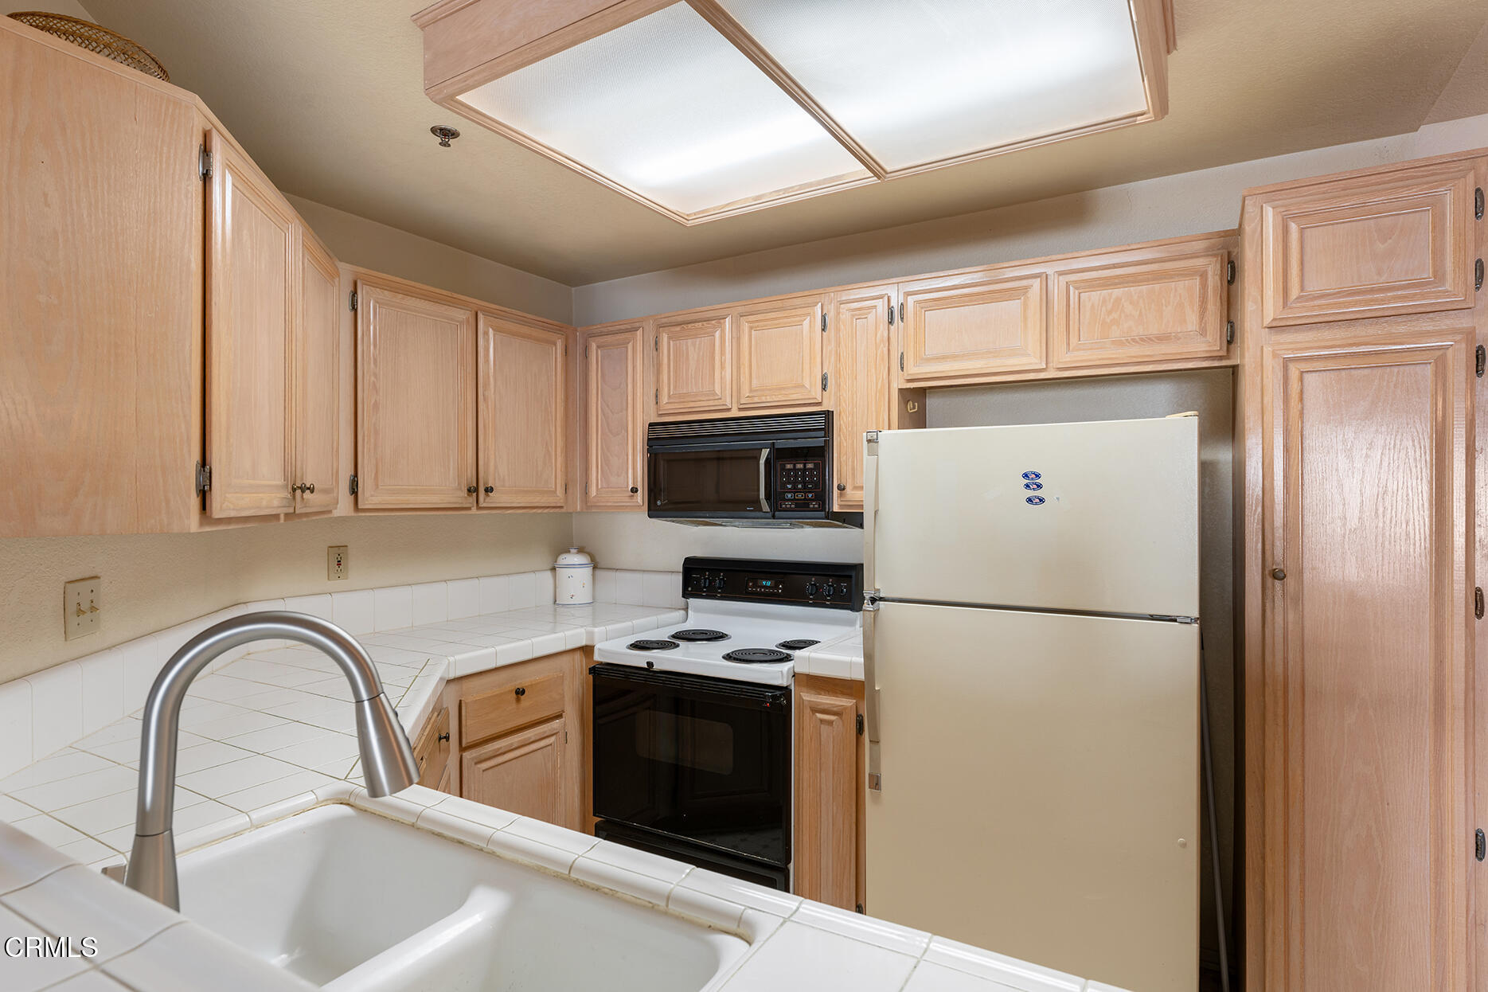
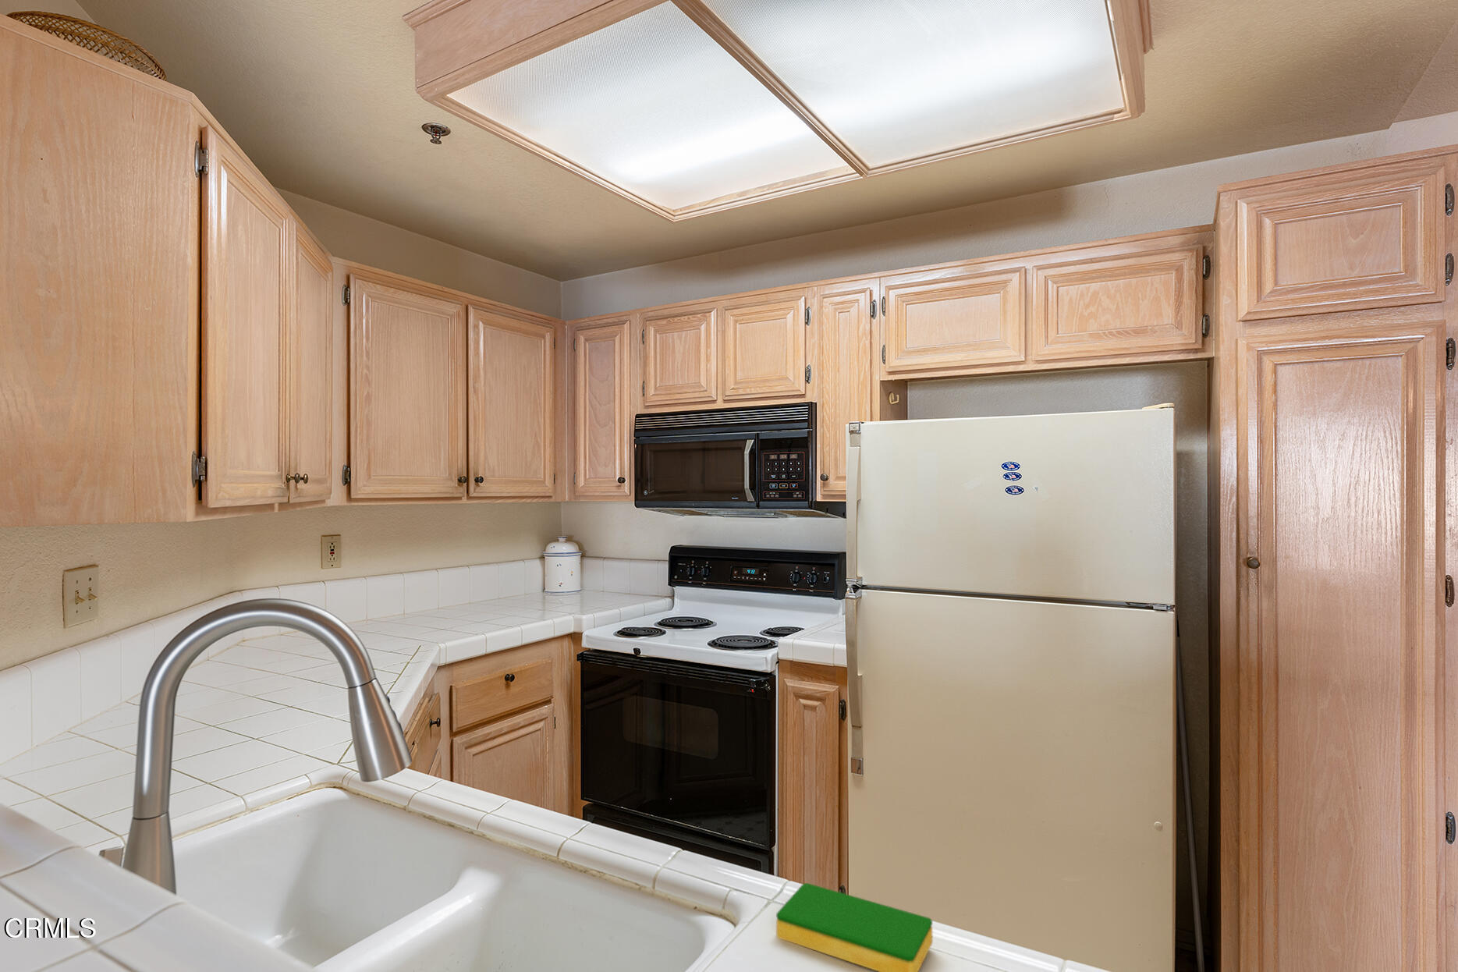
+ dish sponge (854, 928)
